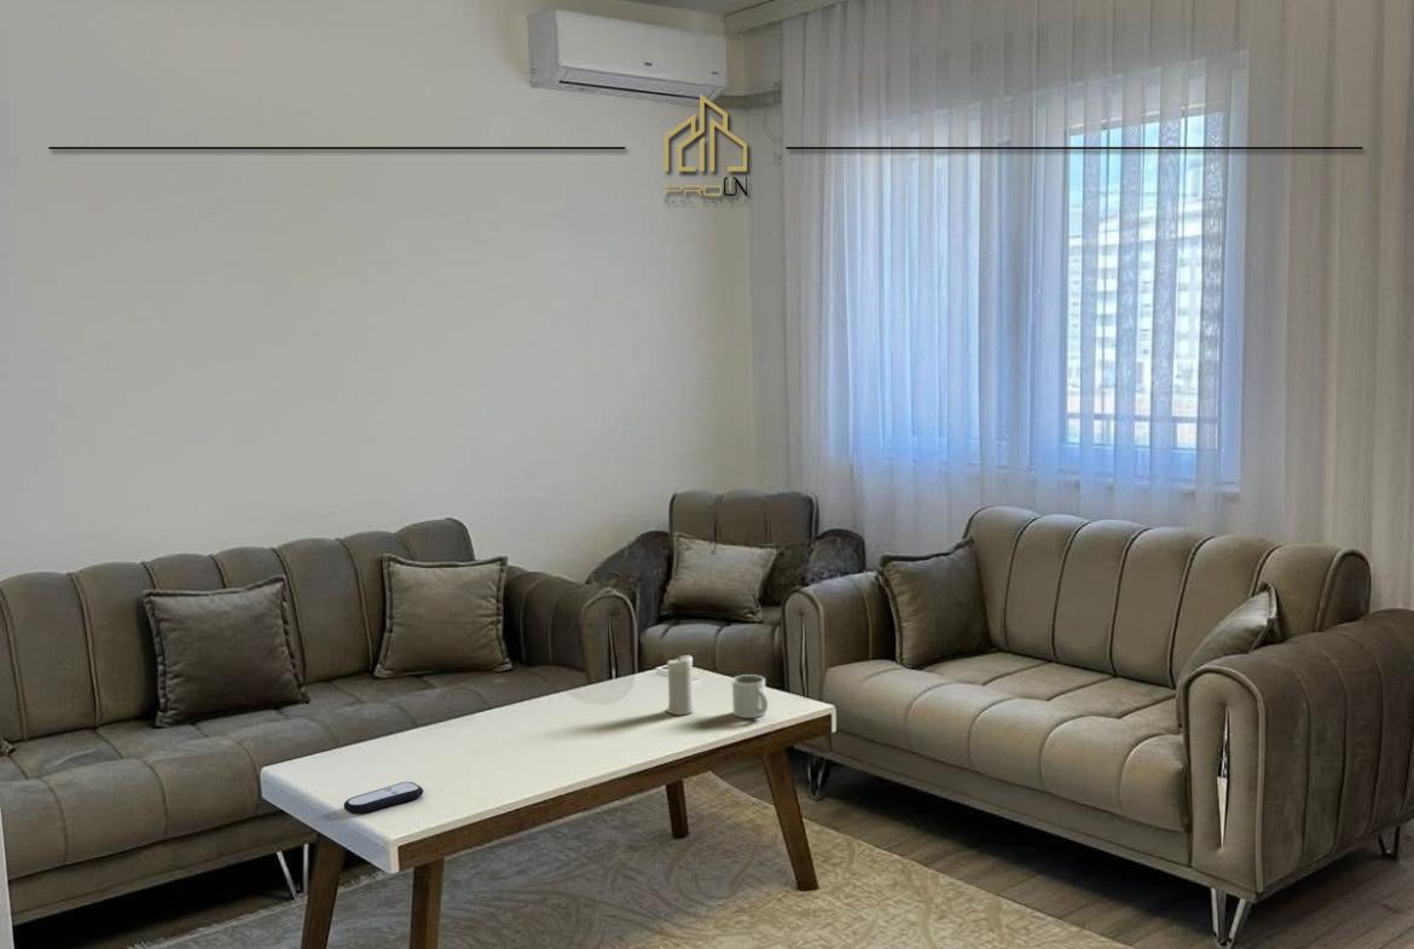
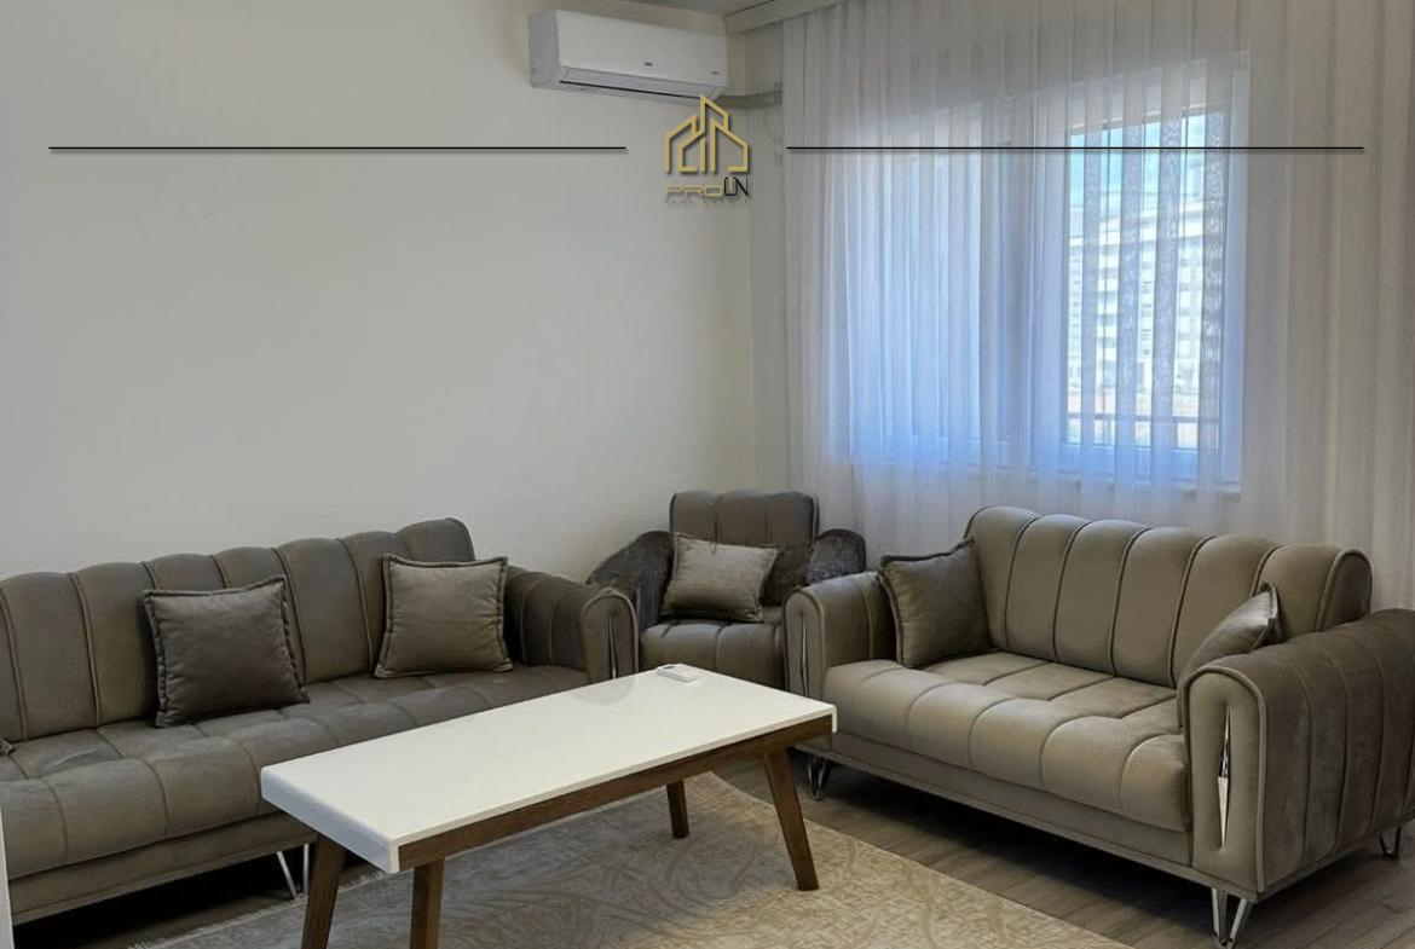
- remote control (383, 797)
- candle (678, 683)
- mug (753, 698)
